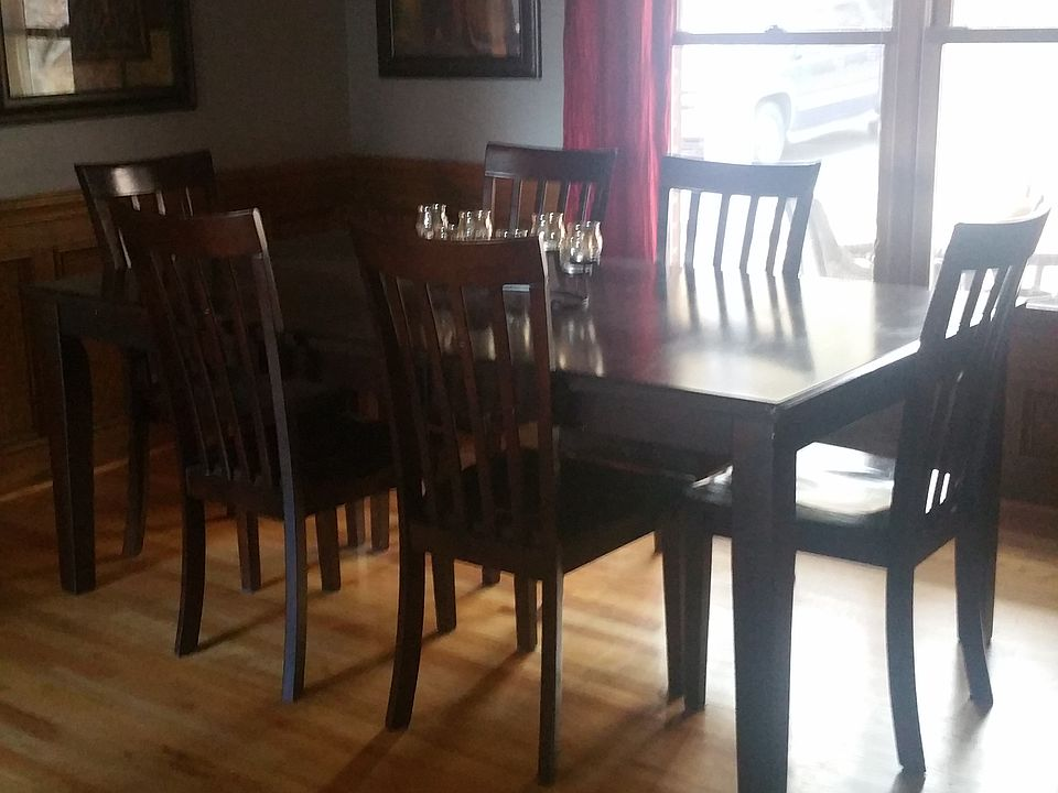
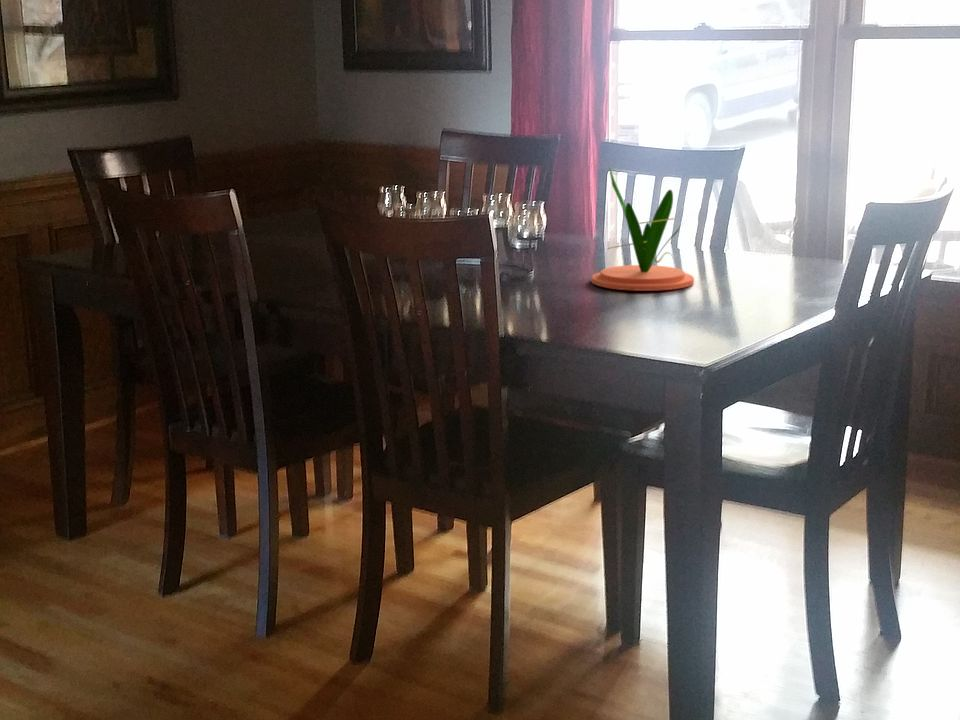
+ plant (645, 225)
